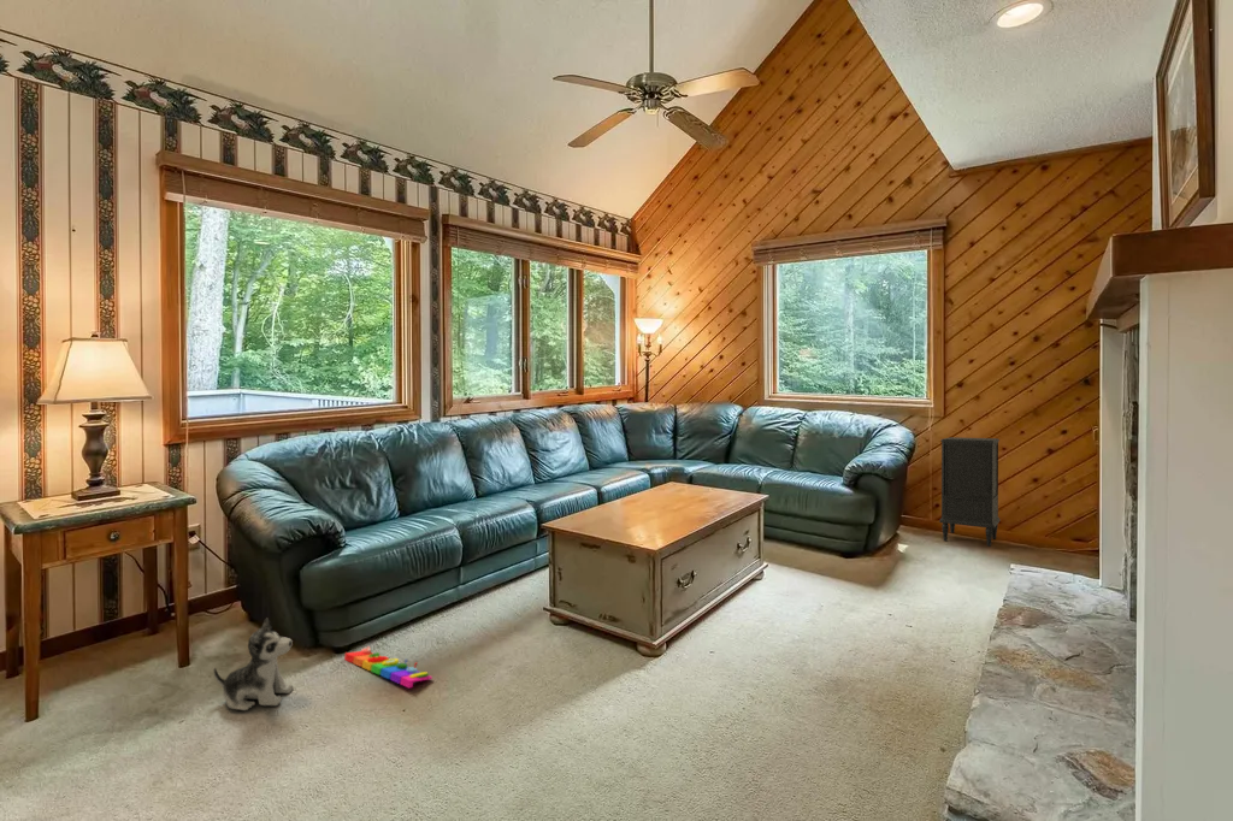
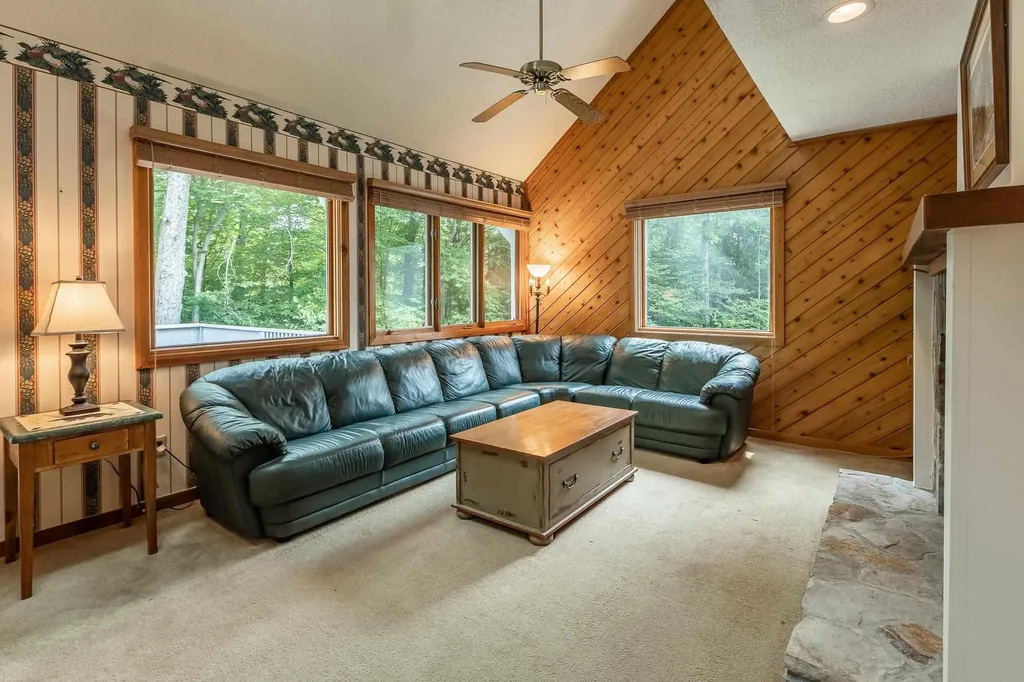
- plush toy (253, 658)
- nightstand (969, 489)
- knob puzzle (387, 663)
